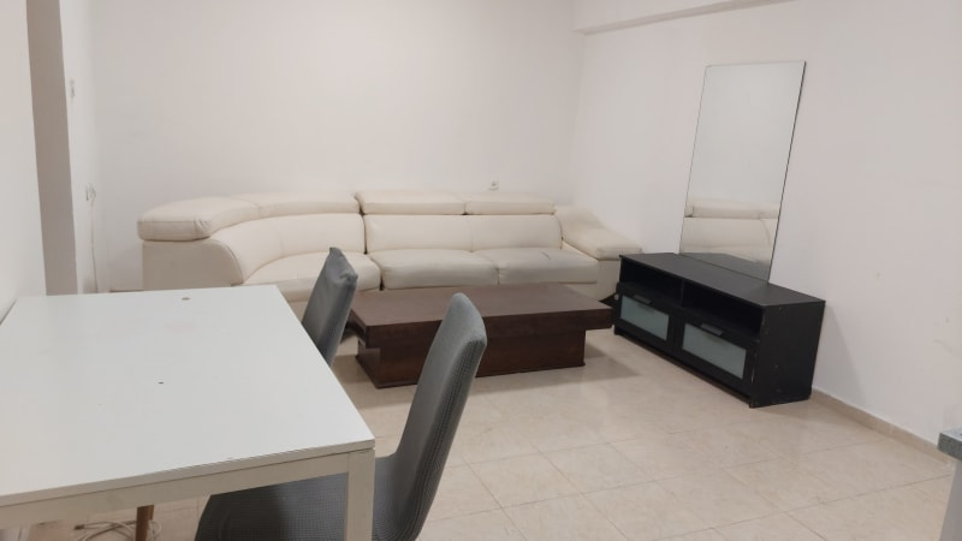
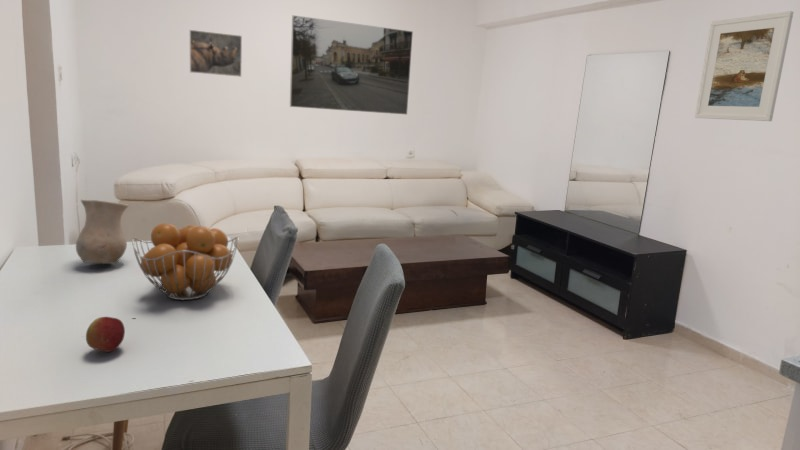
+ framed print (216, 53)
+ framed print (352, 68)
+ fruit basket (187, 259)
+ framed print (739, 69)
+ vase (103, 231)
+ apple (105, 334)
